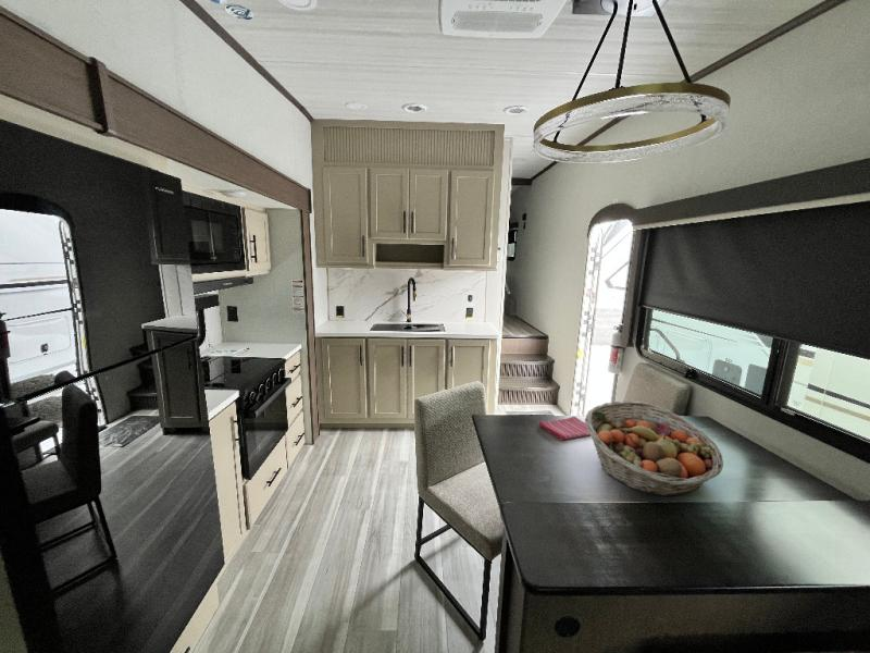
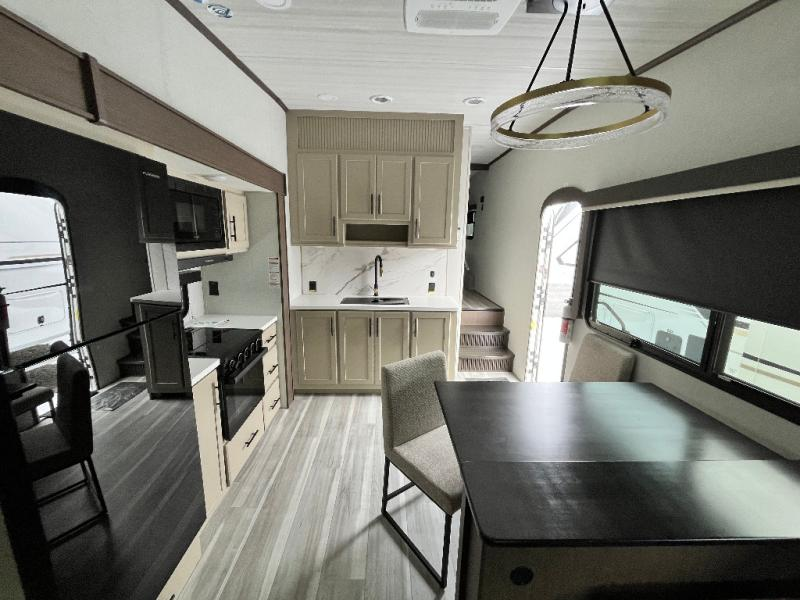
- dish towel (568, 427)
- fruit basket (648, 445)
